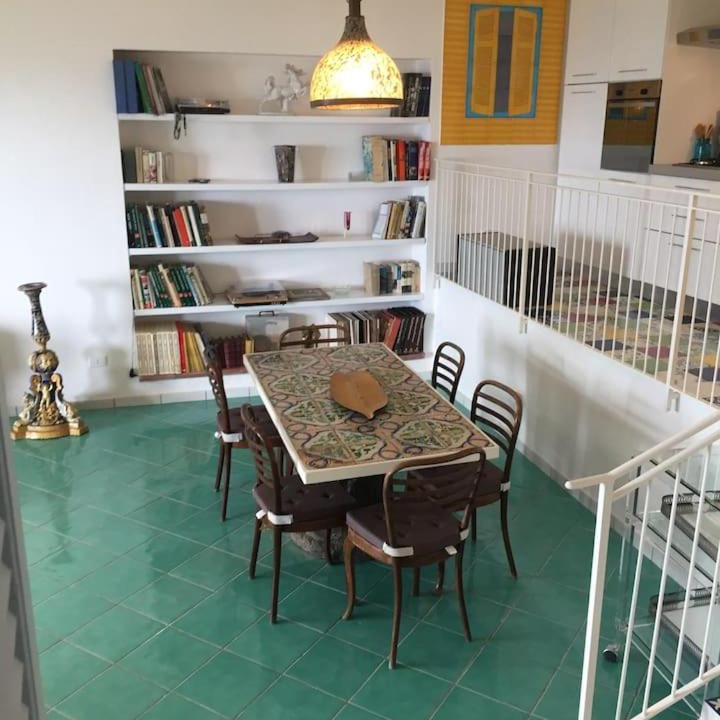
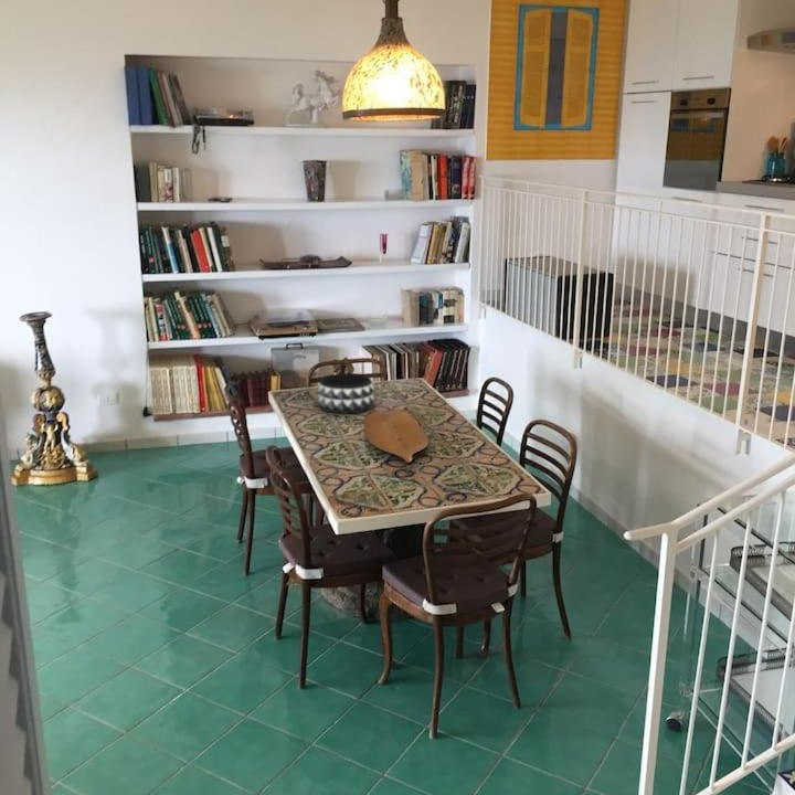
+ decorative bowl (346, 392)
